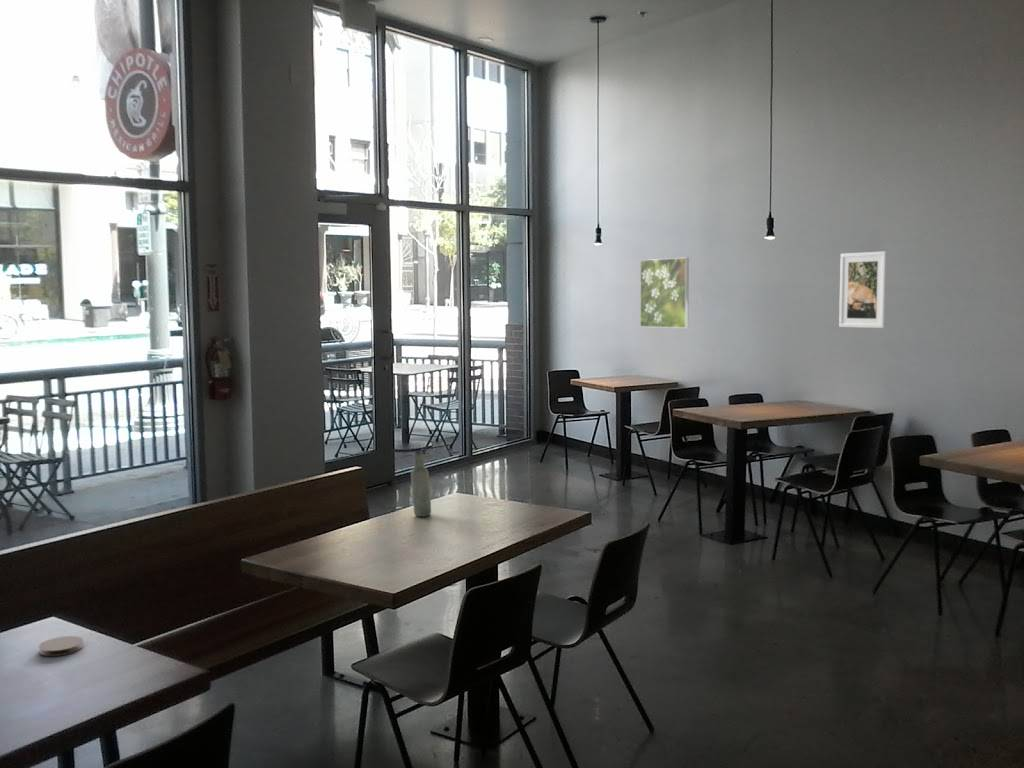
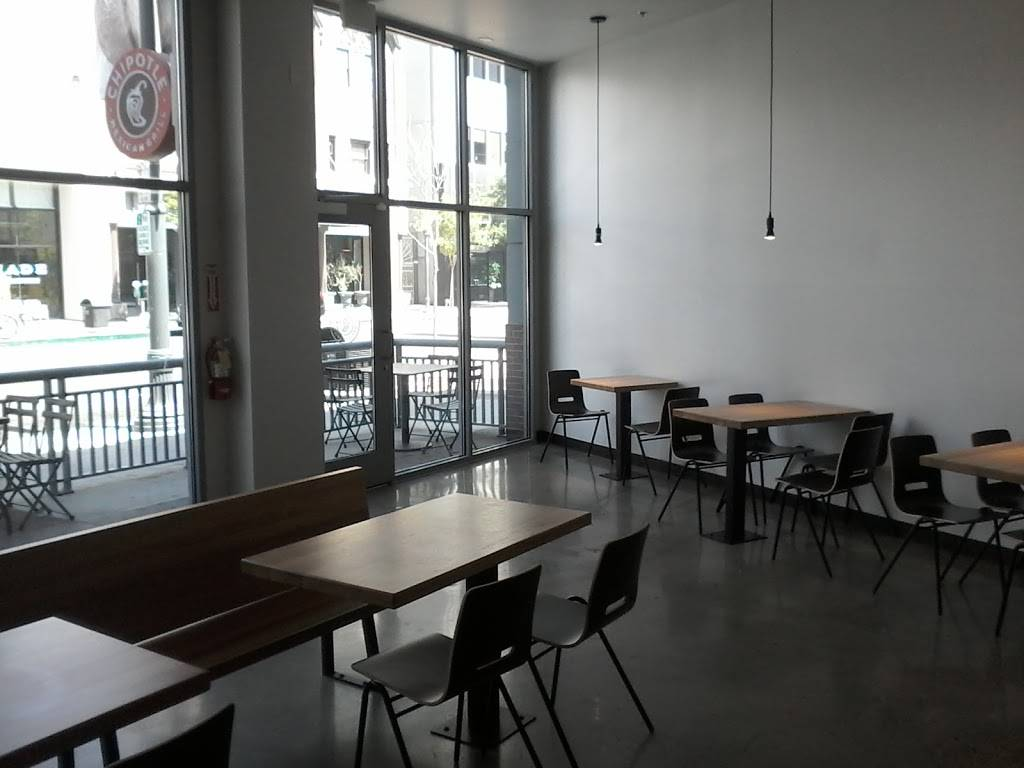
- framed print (862, 290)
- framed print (663, 293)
- bottle (420, 483)
- coaster (61, 645)
